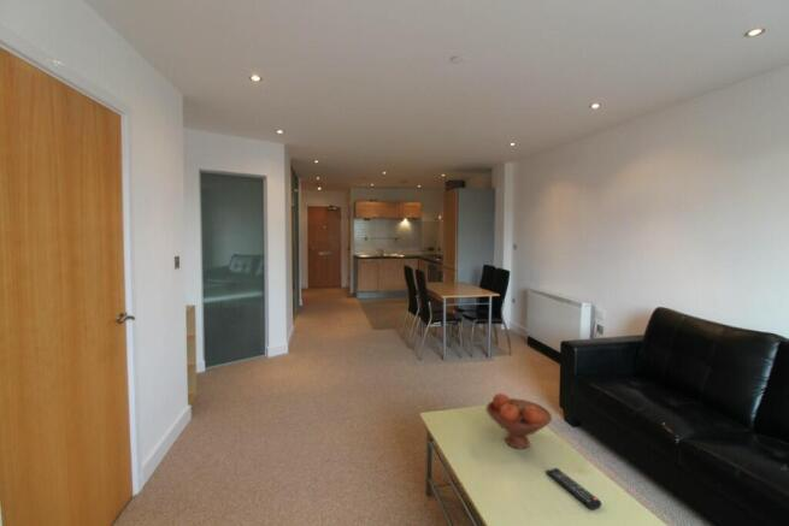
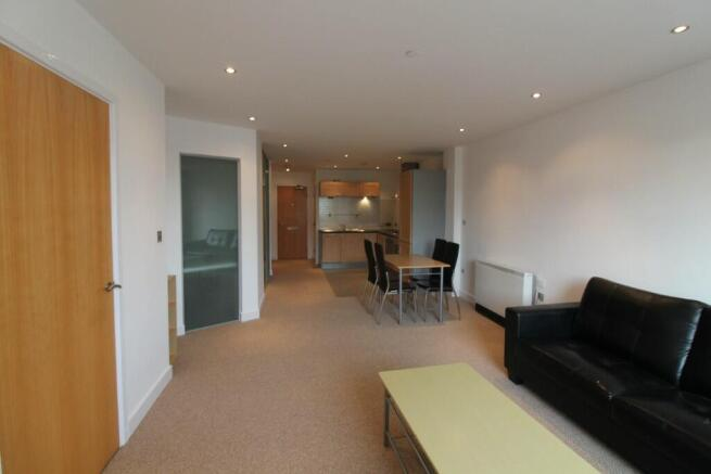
- fruit bowl (517, 420)
- remote control (571, 486)
